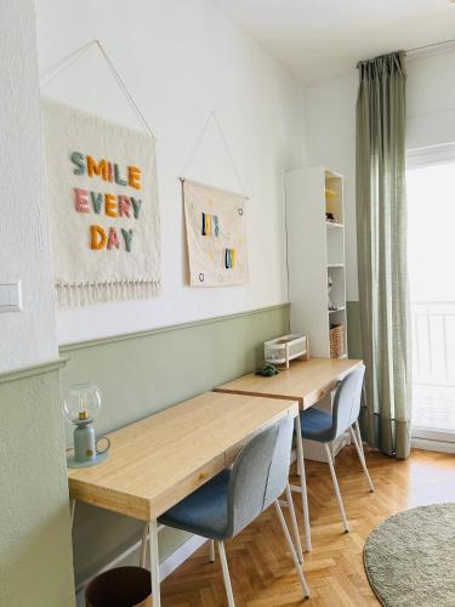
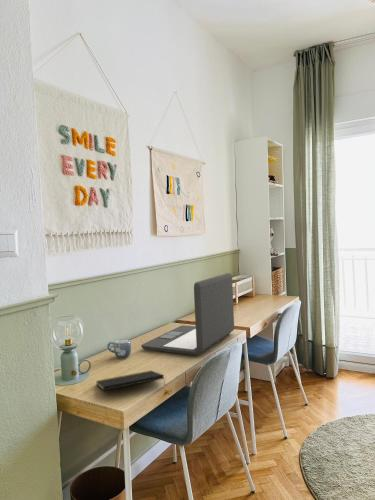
+ notepad (129, 379)
+ laptop (195, 309)
+ mug (119, 348)
